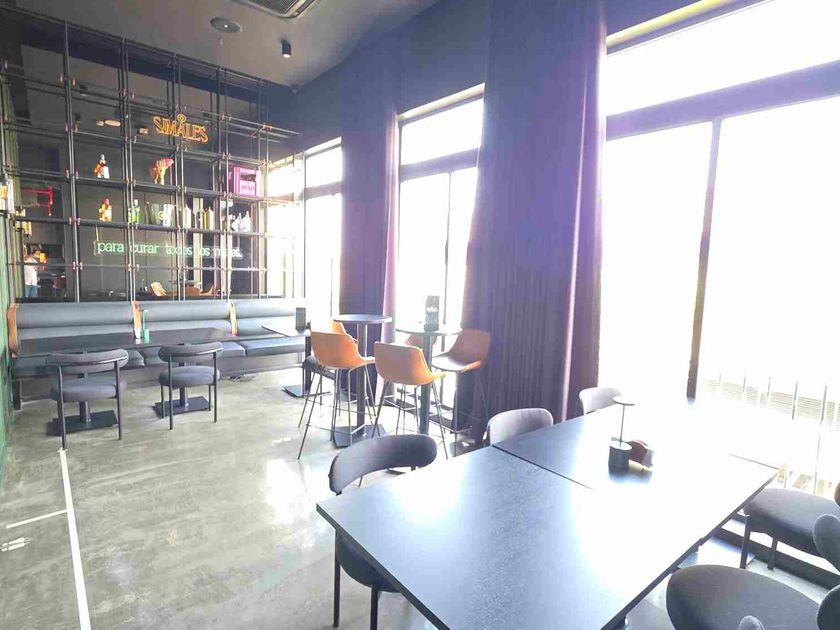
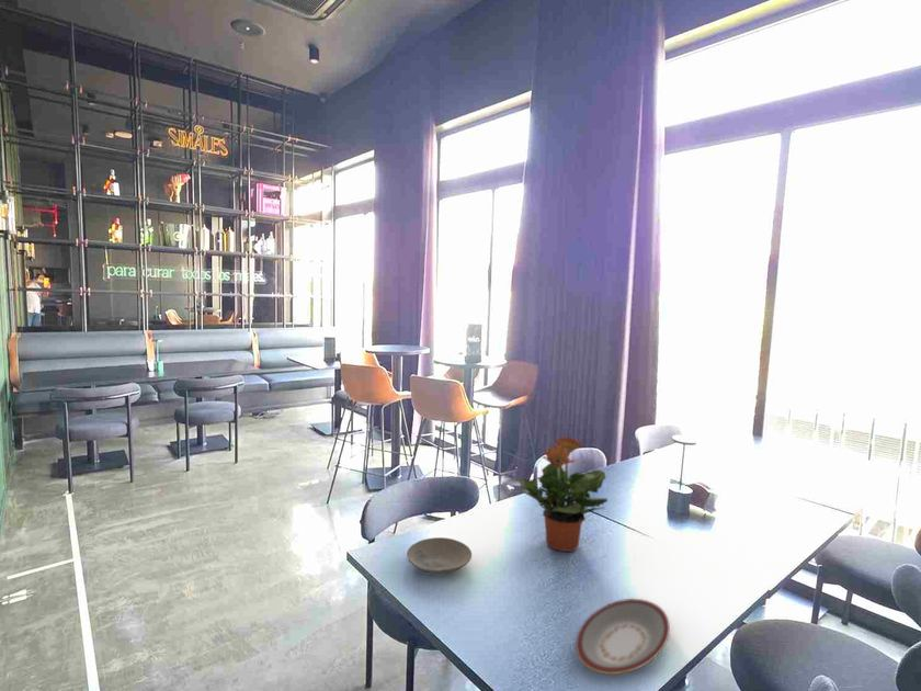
+ potted plant (561, 492)
+ plate (623, 636)
+ plate (439, 557)
